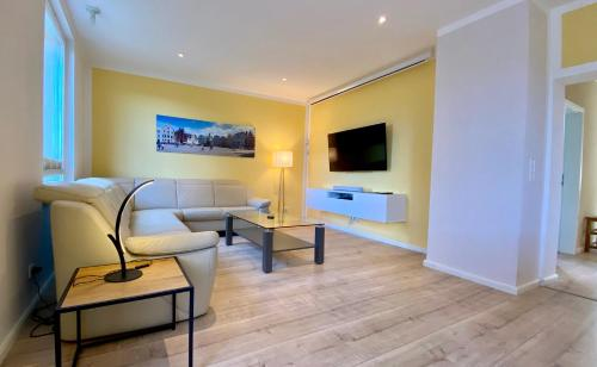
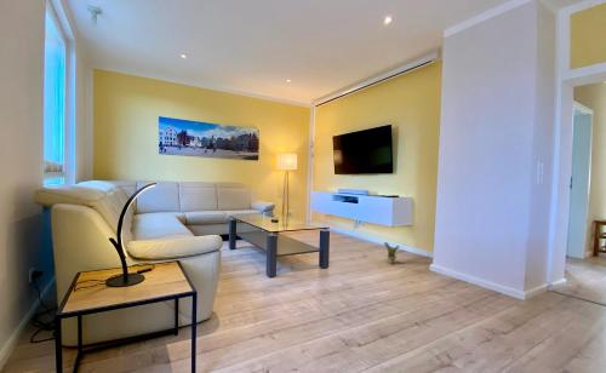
+ potted plant (391, 253)
